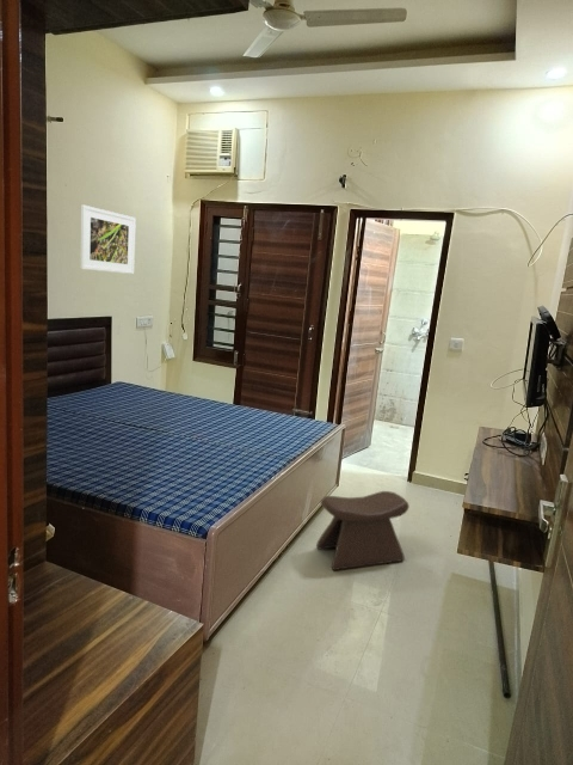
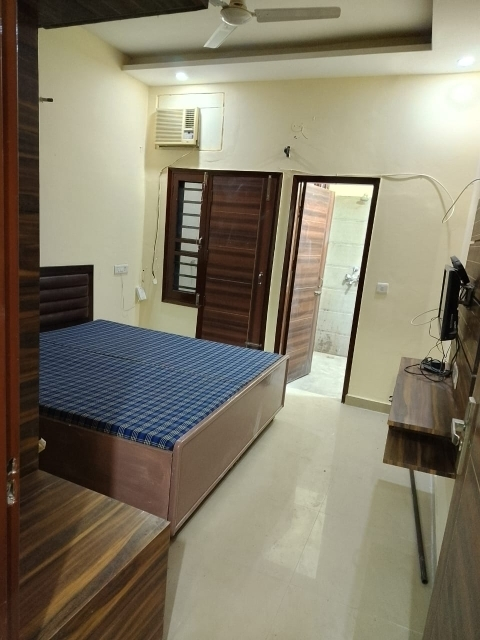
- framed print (109, 241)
- stool (362, 527)
